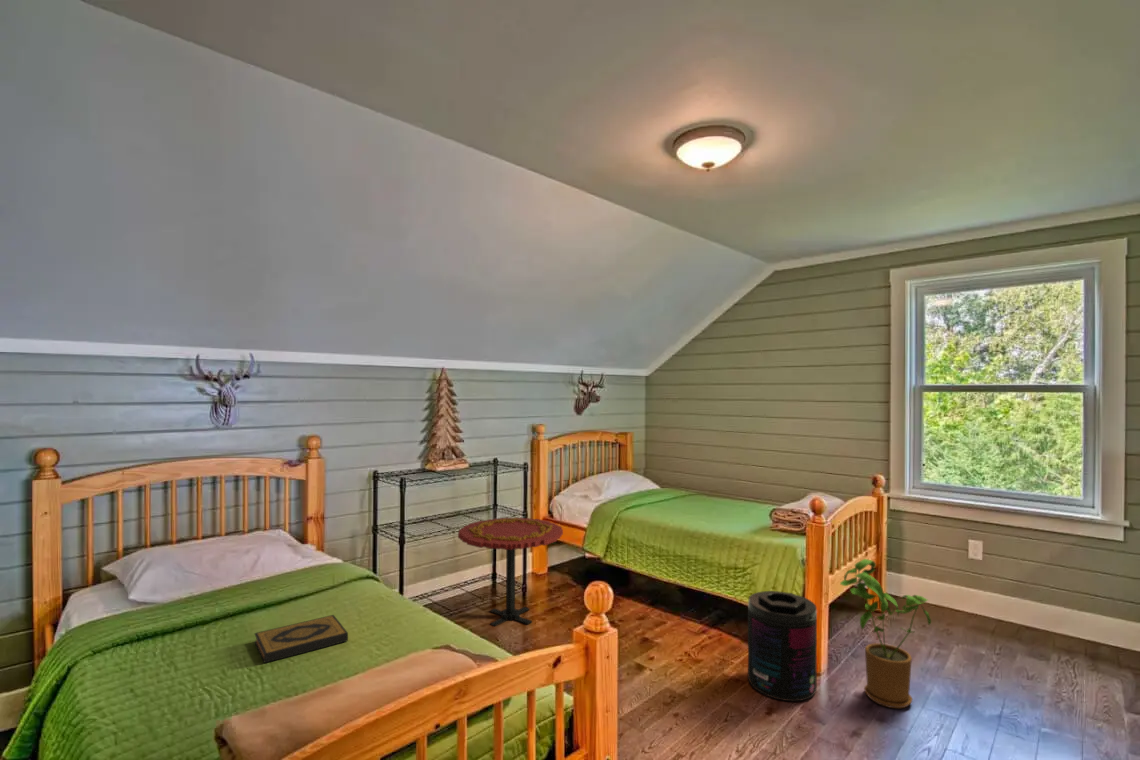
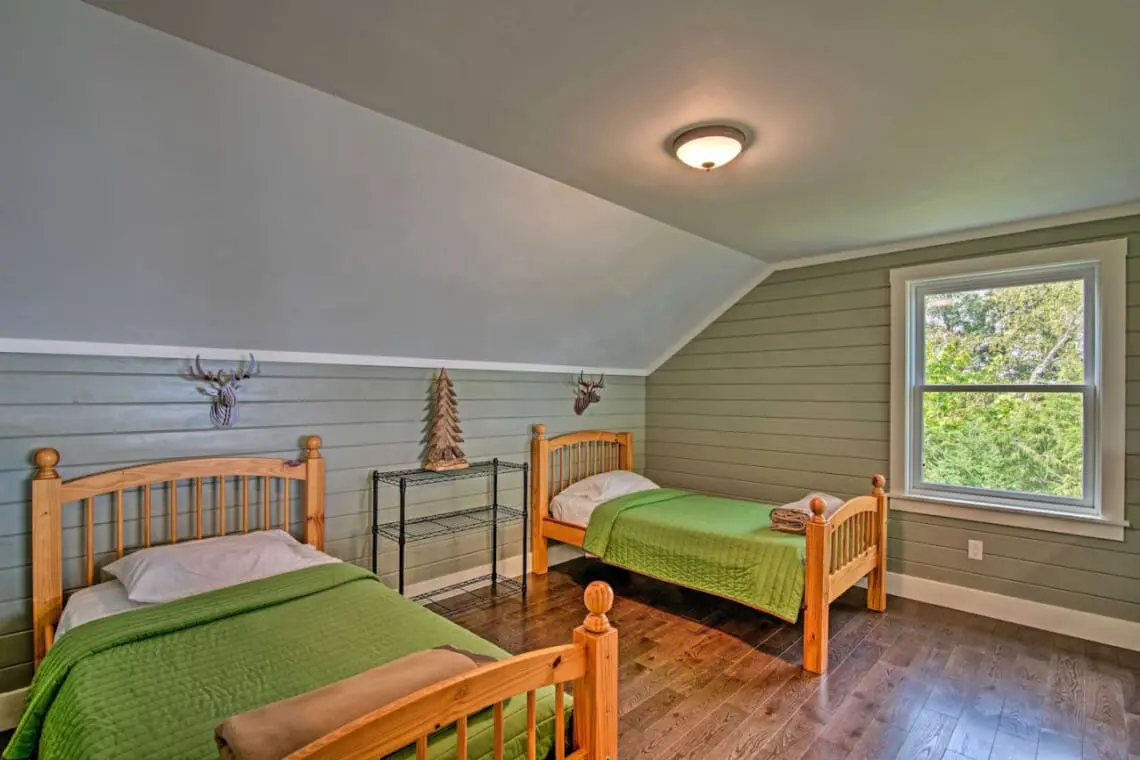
- house plant (883, 628)
- side table (510, 572)
- hardback book (301, 637)
- supplement container (781, 641)
